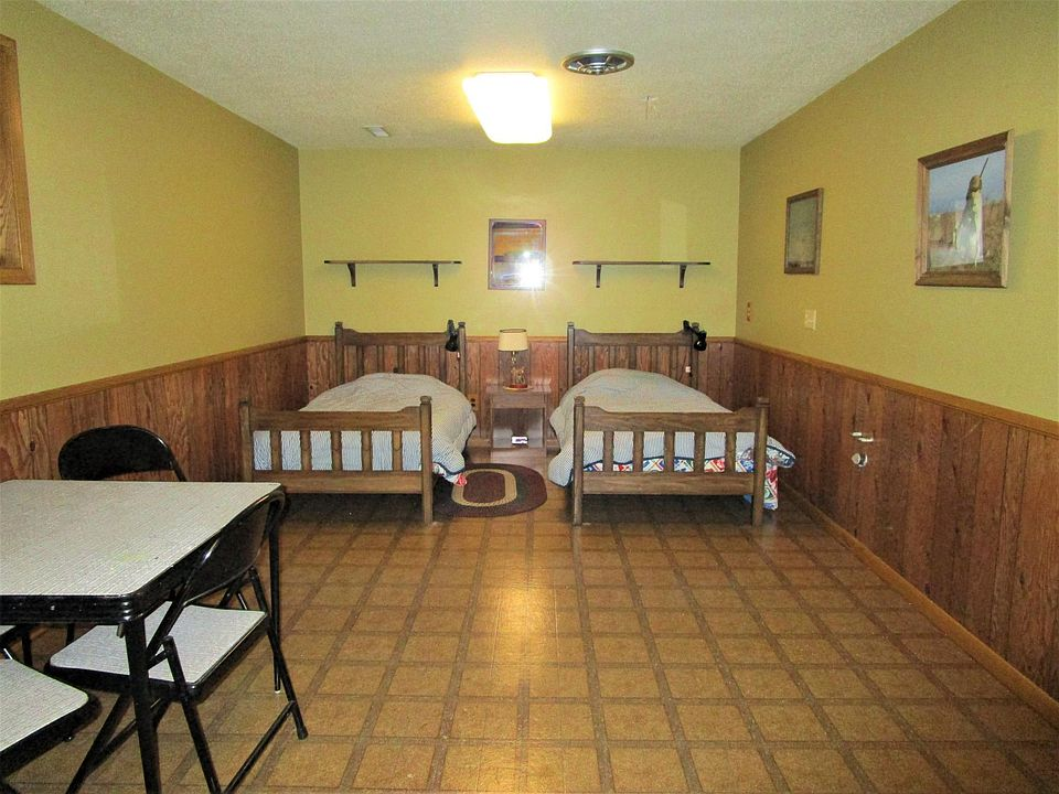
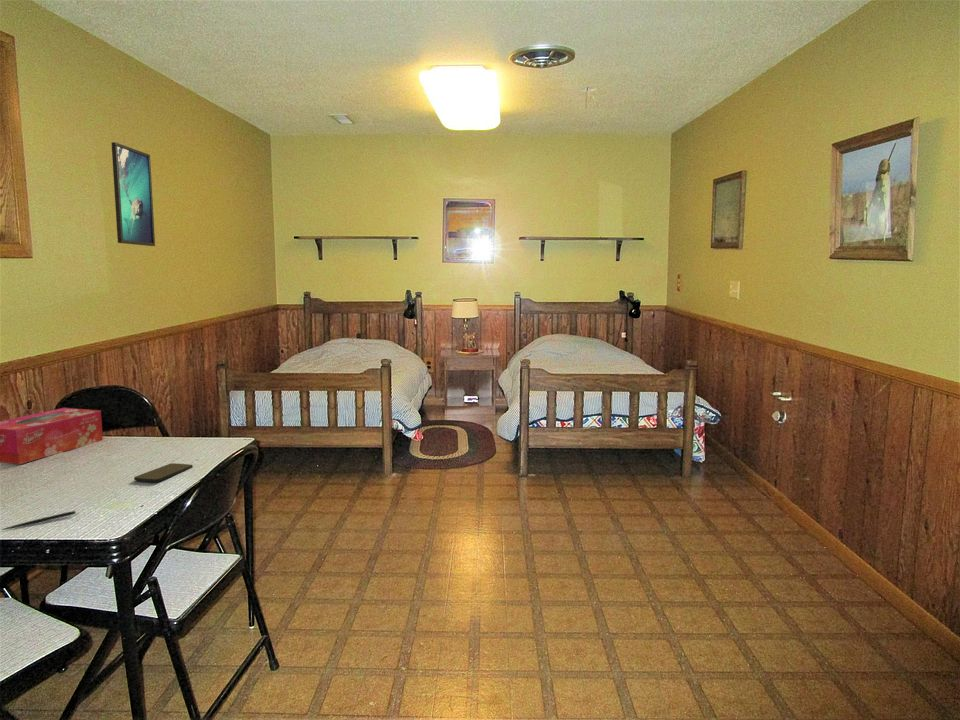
+ tissue box (43, 433)
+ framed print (134, 197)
+ pen (39, 520)
+ smartphone (164, 472)
